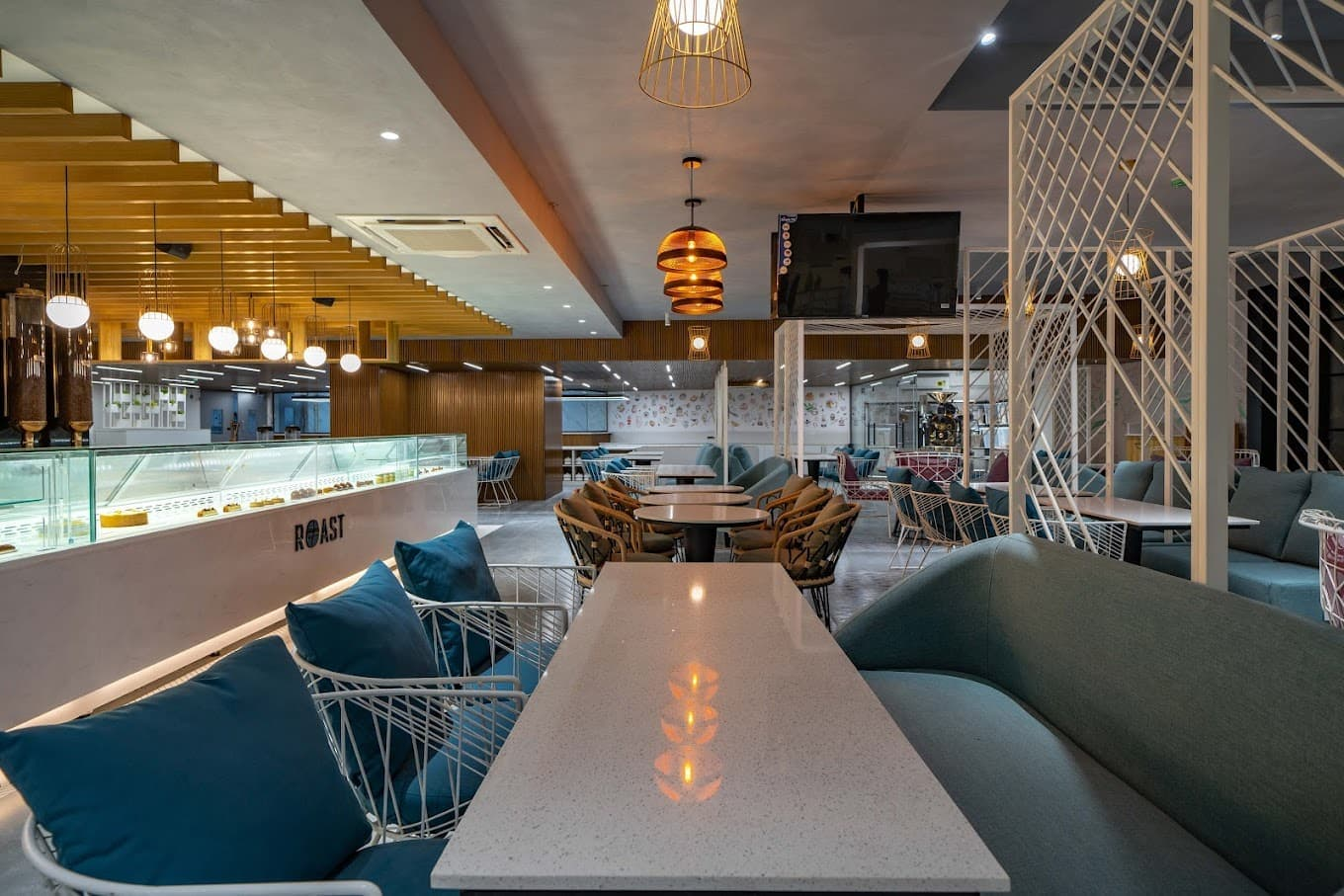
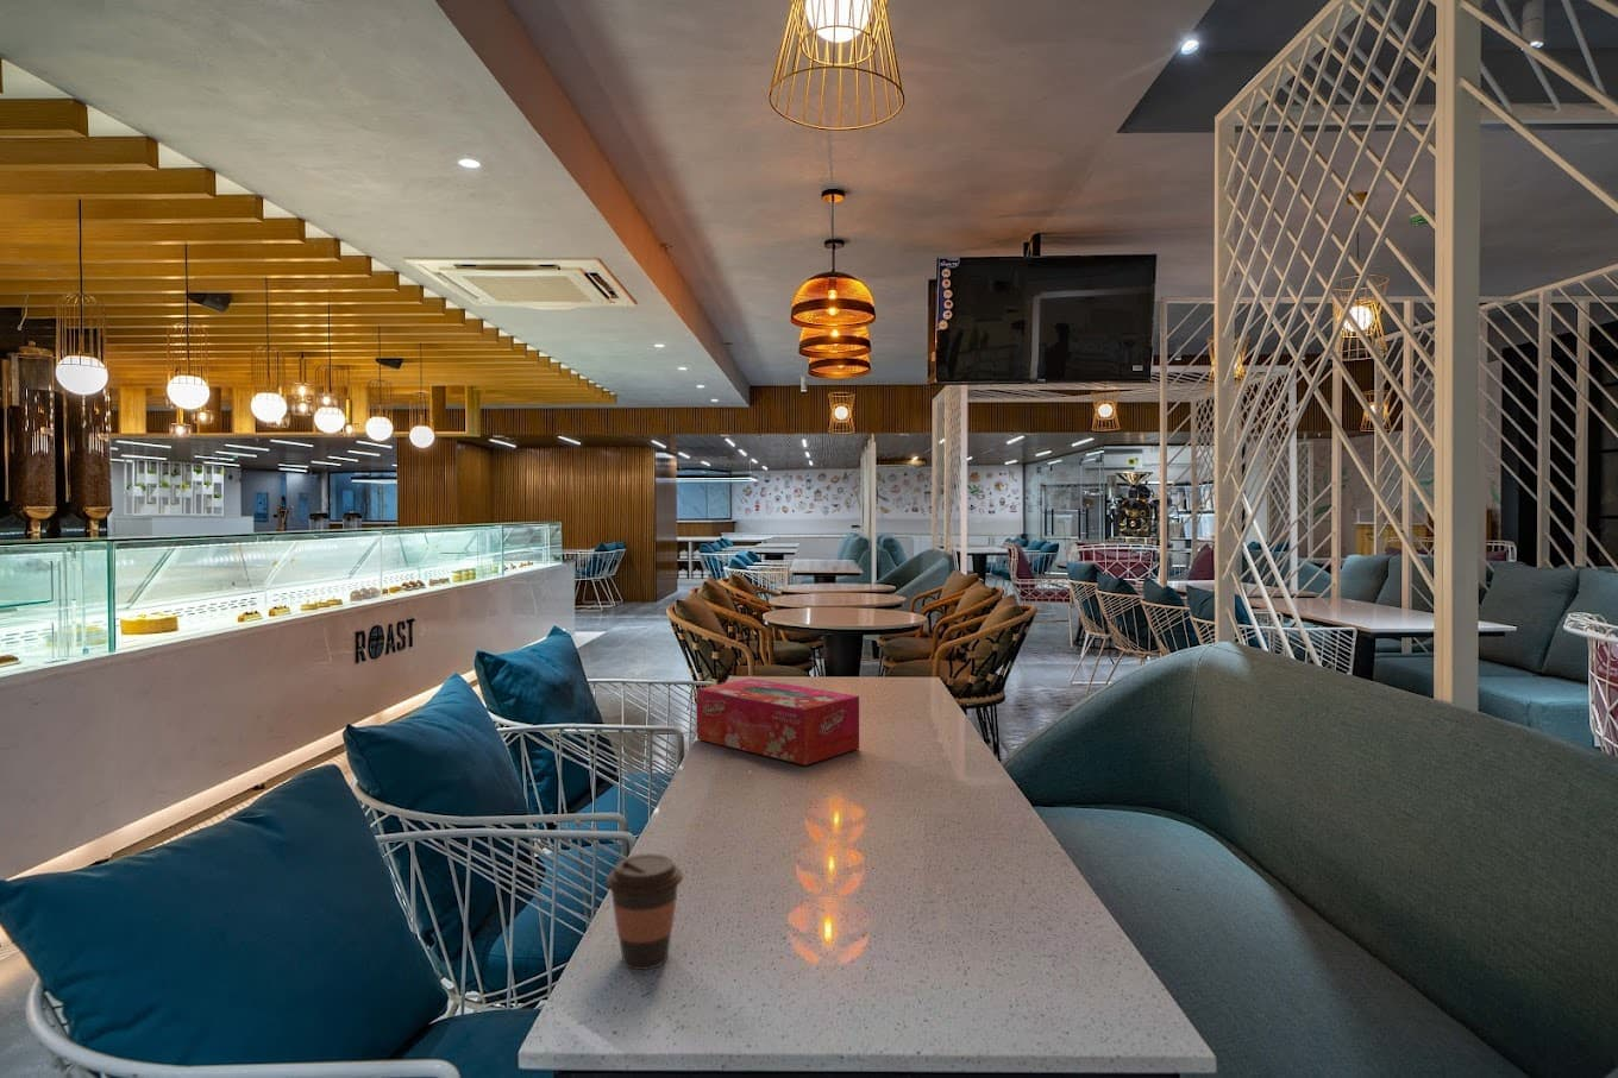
+ tissue box (775, 718)
+ coffee cup (645, 913)
